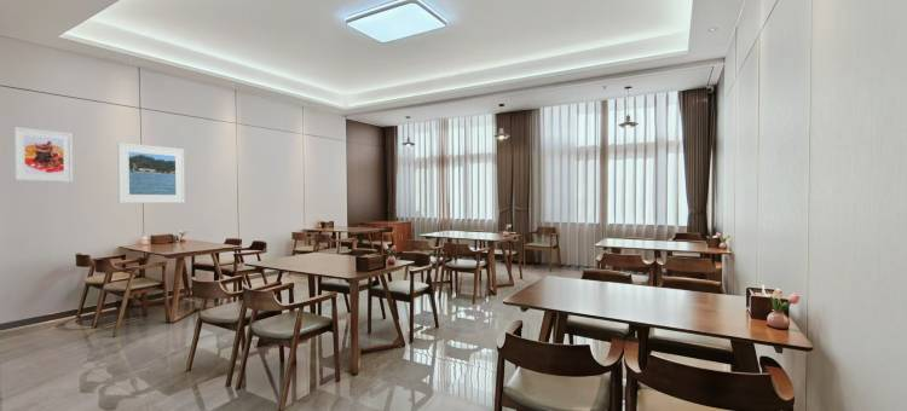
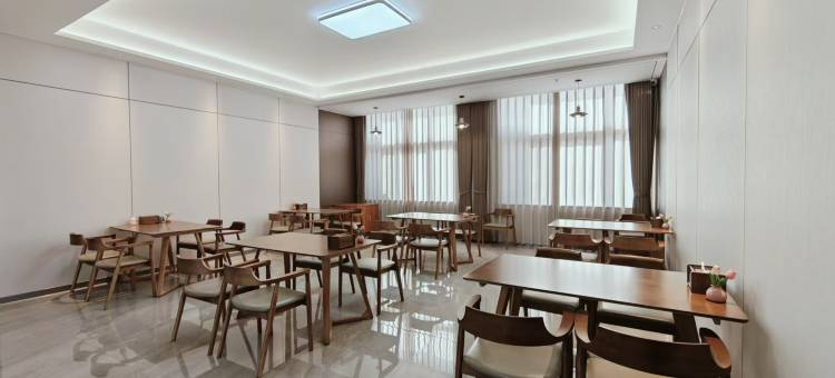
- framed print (44, 155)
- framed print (152, 174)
